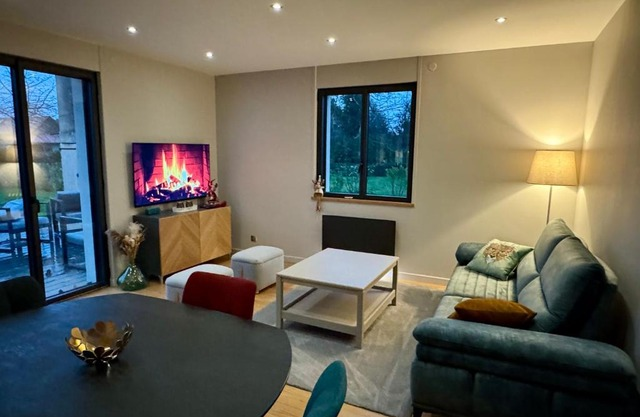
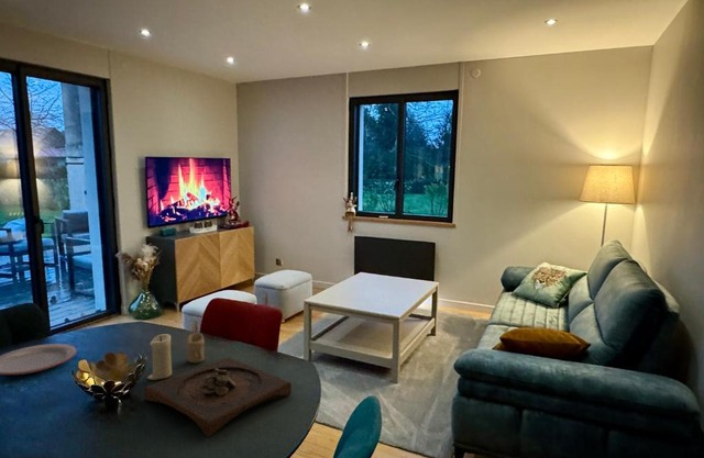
+ candle (196, 348)
+ plate (33, 360)
+ candle (160, 355)
+ wooden tray (219, 382)
